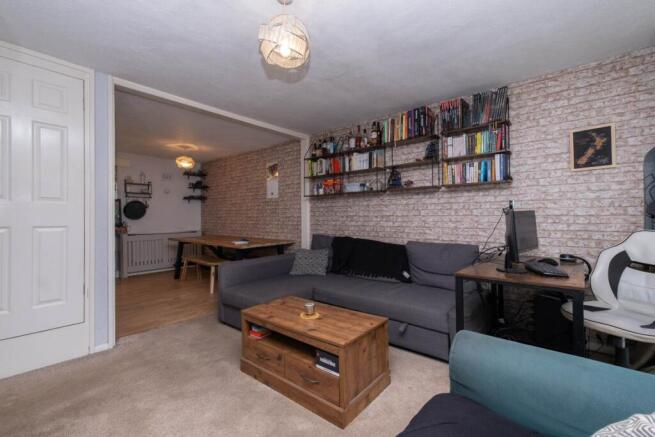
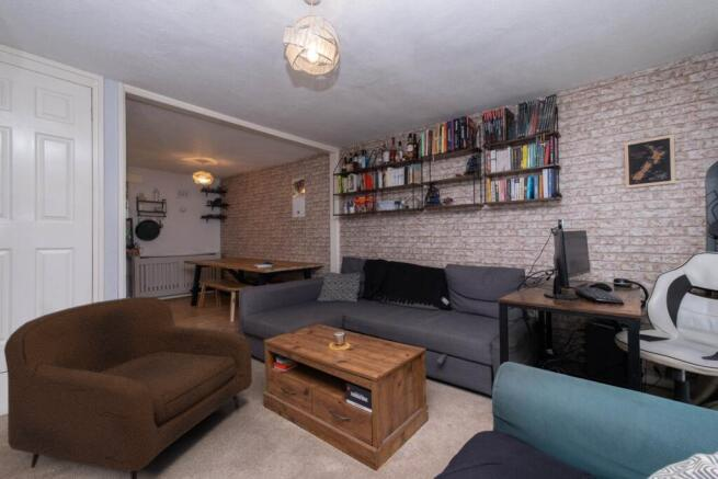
+ armchair (147, 367)
